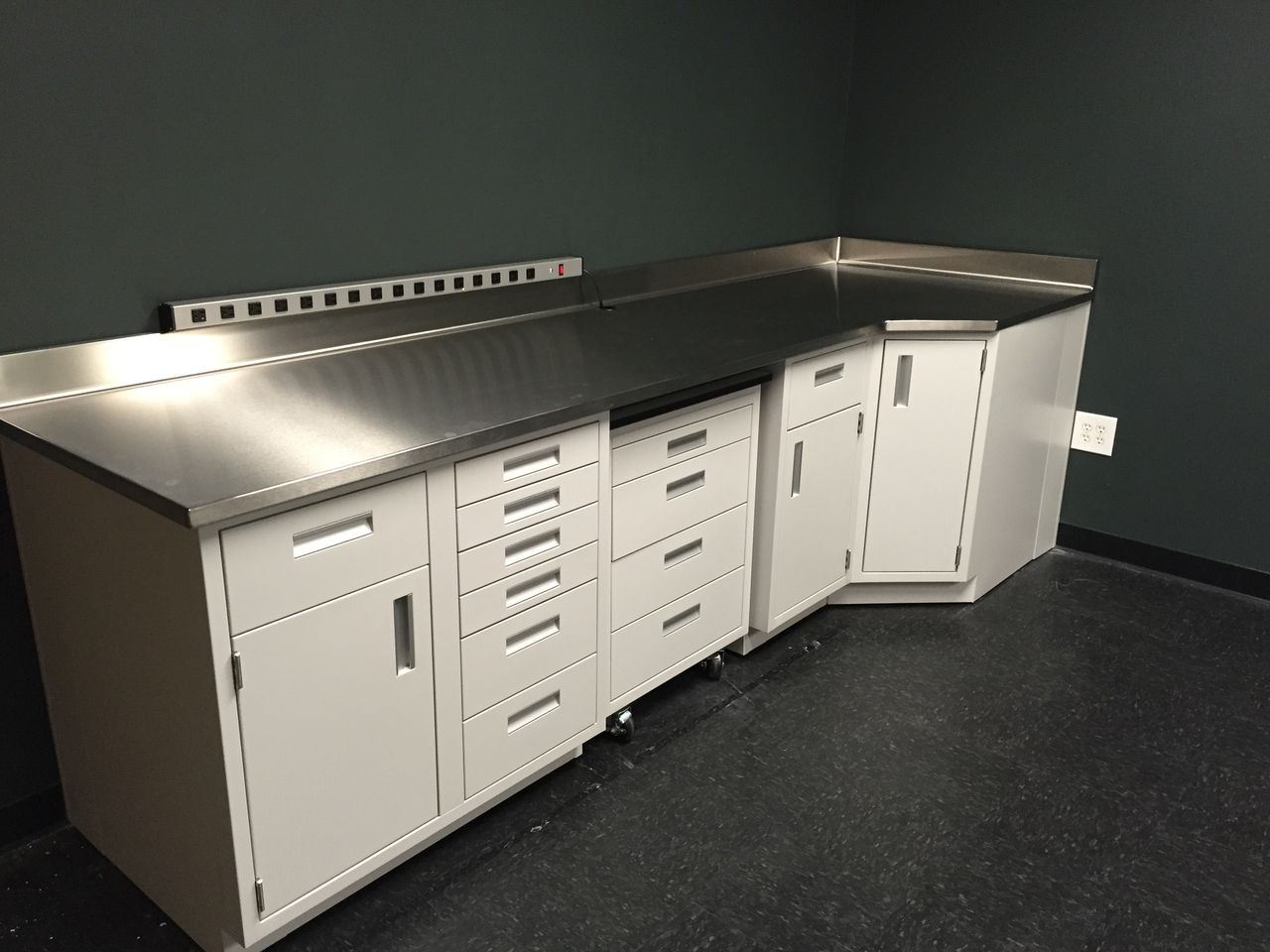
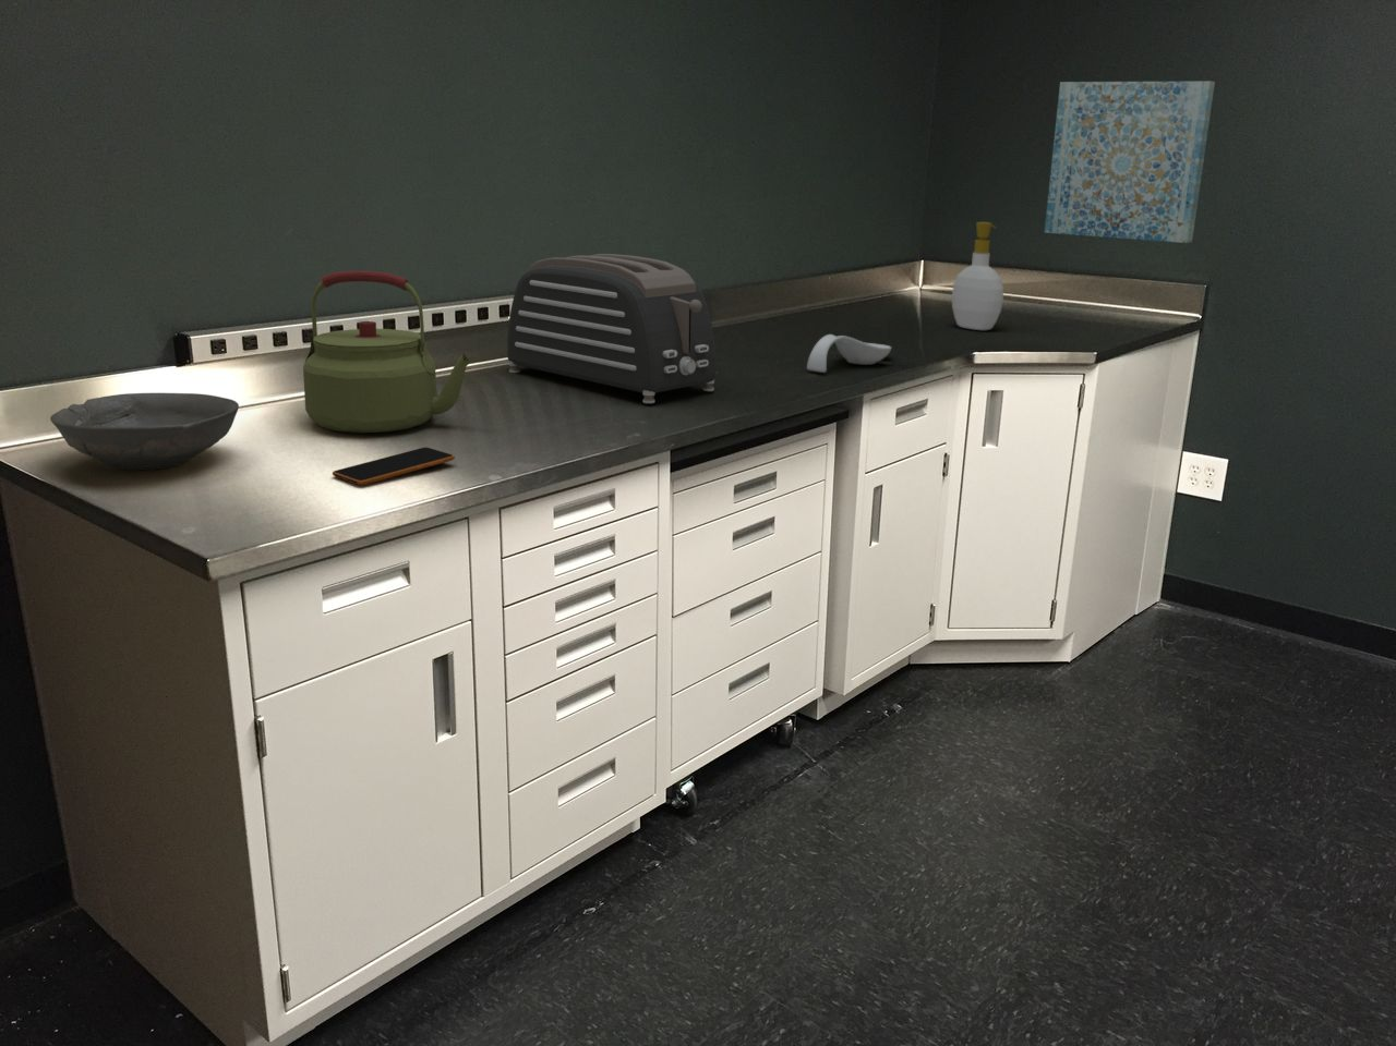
+ bowl (149, 434)
+ toaster (614, 321)
+ smartphone (395, 465)
+ spoon rest (849, 348)
+ kettle (387, 347)
+ wall art (1124, 160)
+ soap bottle (979, 276)
